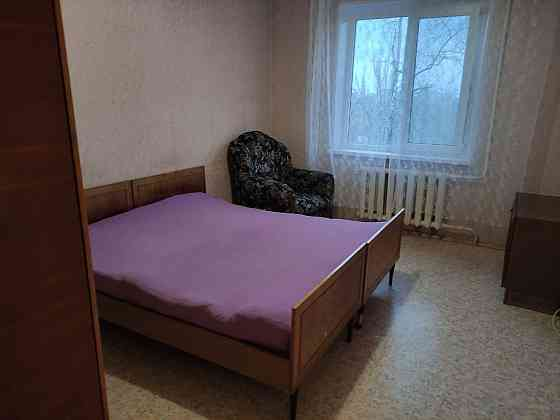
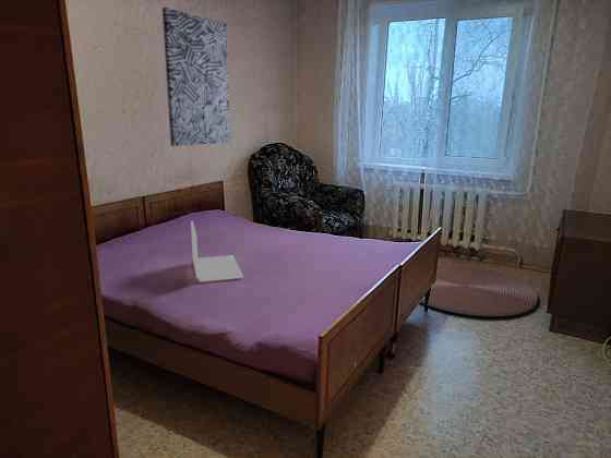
+ rug (465, 286)
+ wall art (200, 82)
+ laptop (215, 256)
